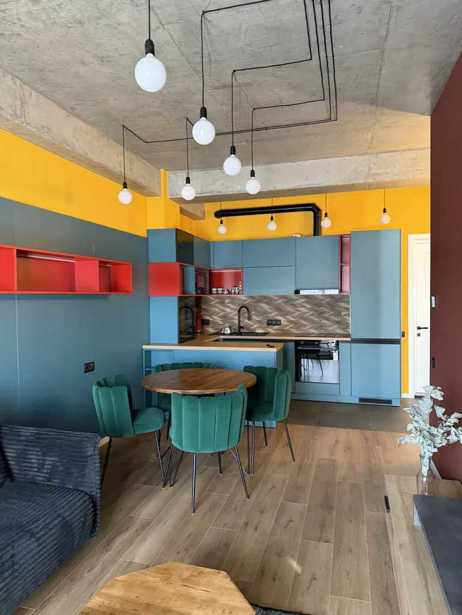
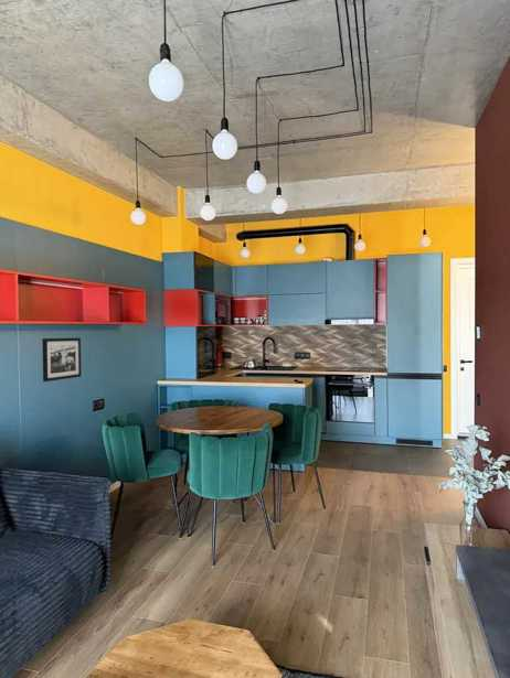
+ picture frame (62, 358)
